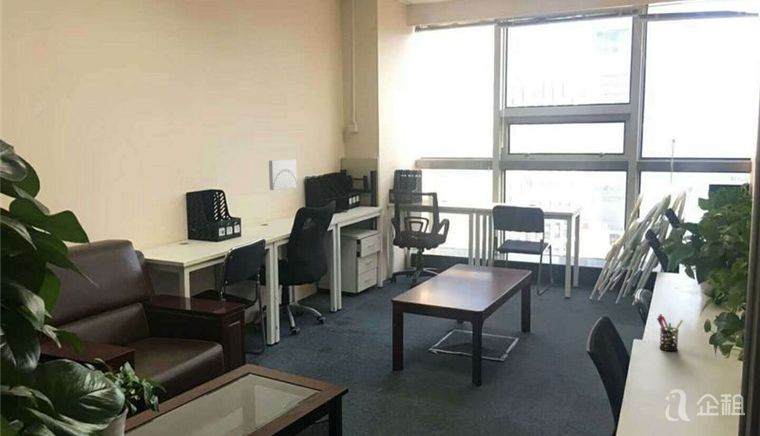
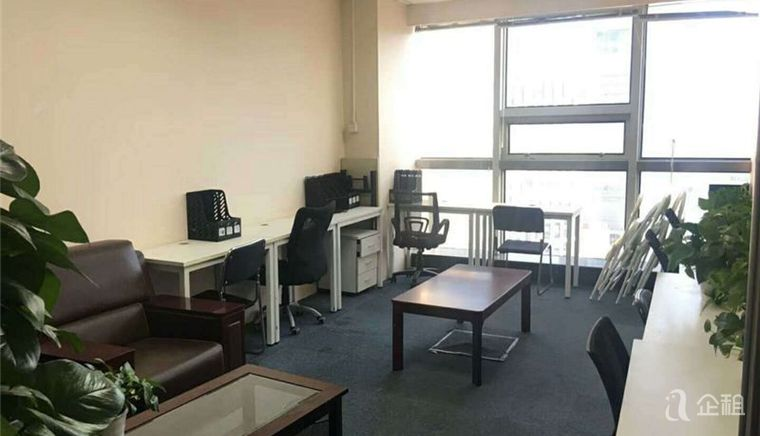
- pen holder (668, 332)
- wall art (283, 174)
